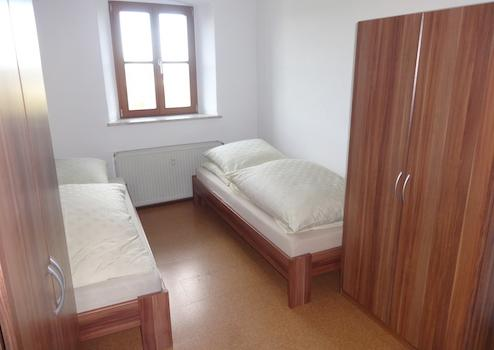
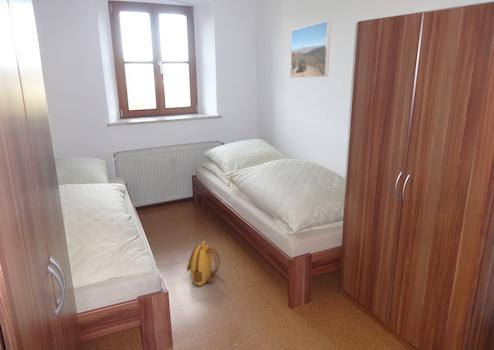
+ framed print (308, 52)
+ backpack (203, 259)
